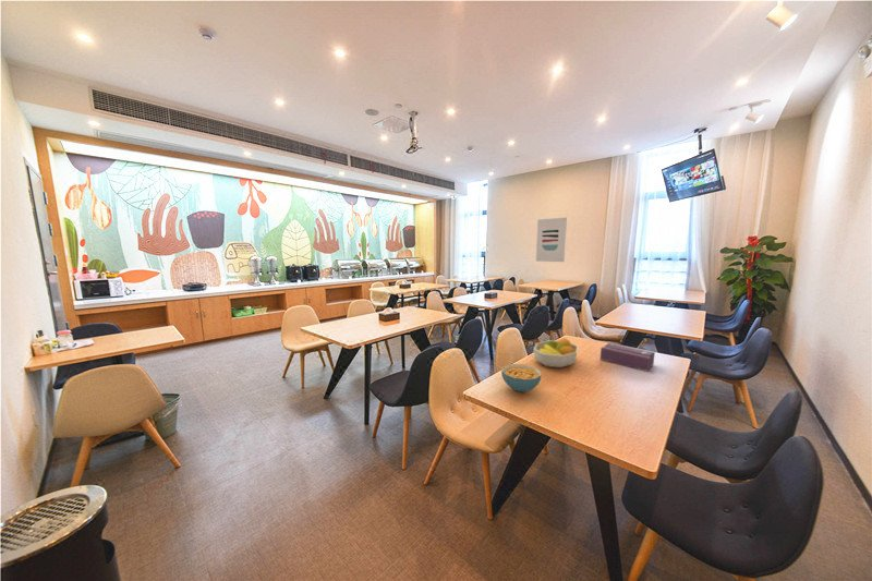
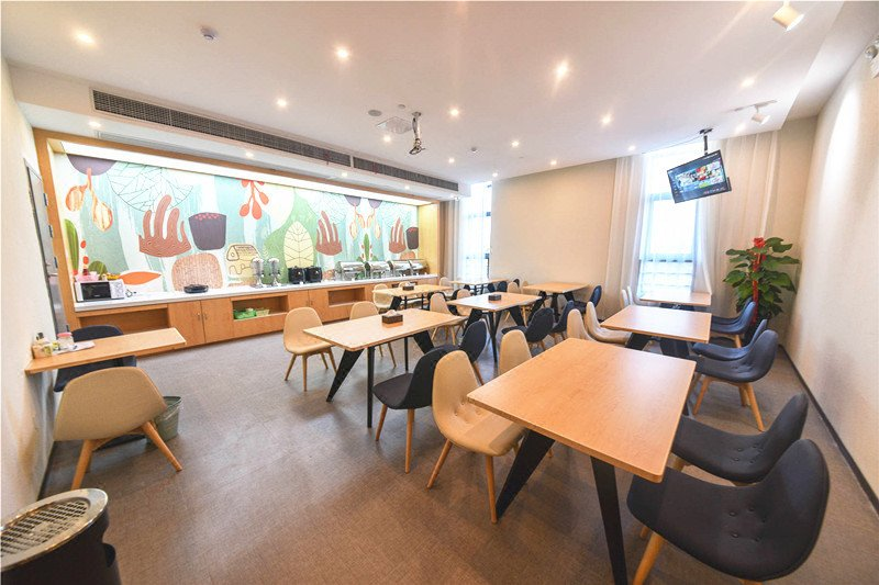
- wall art (550, 240)
- fruit bowl (556, 351)
- cereal bowl (520, 379)
- tissue box (627, 355)
